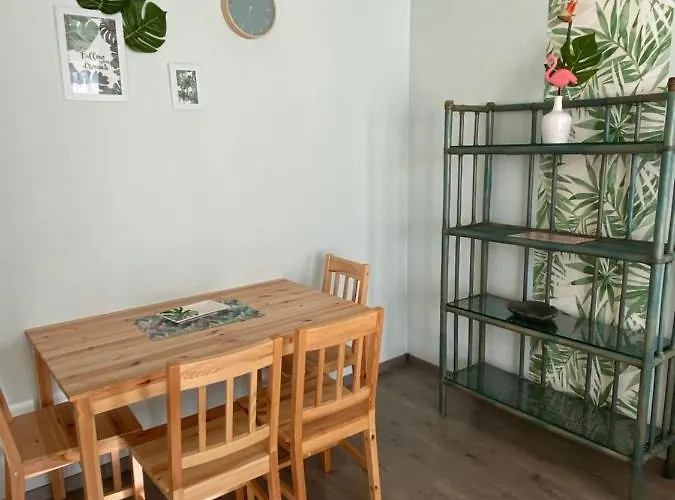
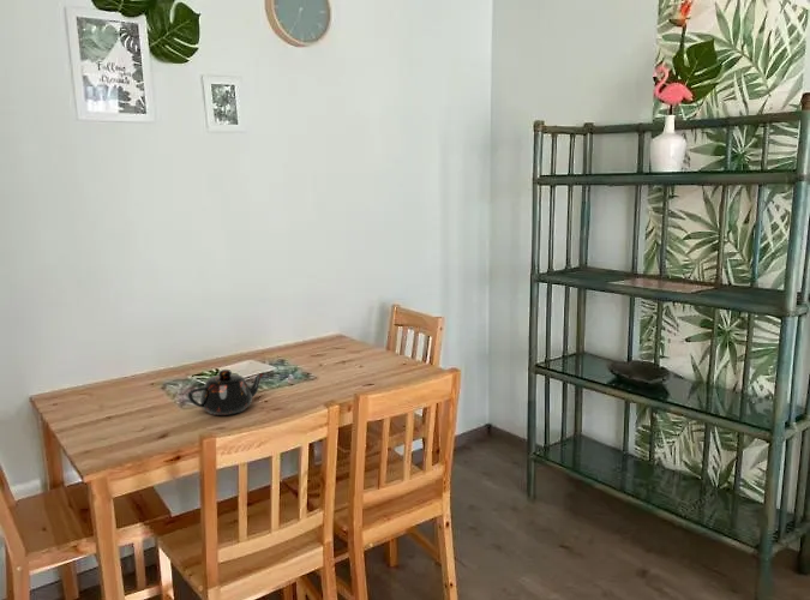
+ teapot (228, 389)
